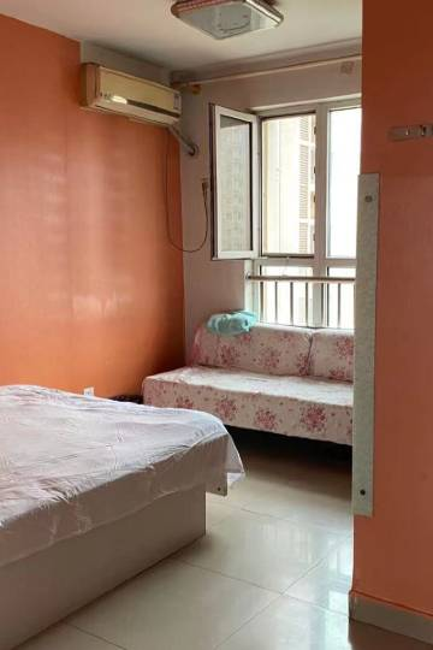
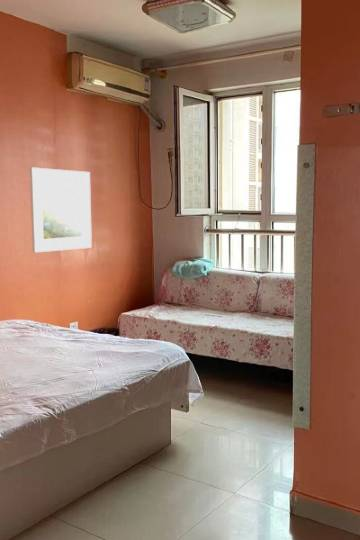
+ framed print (62, 210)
